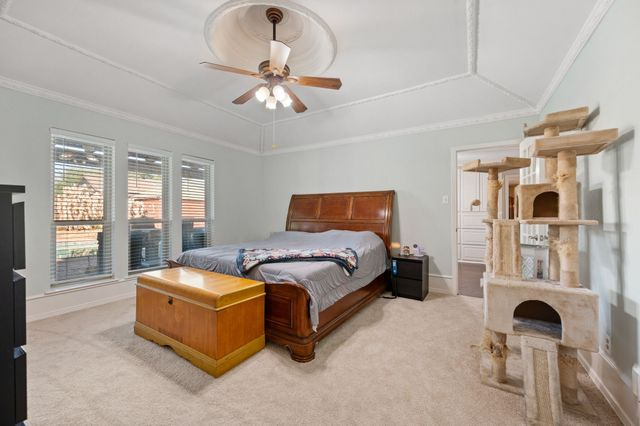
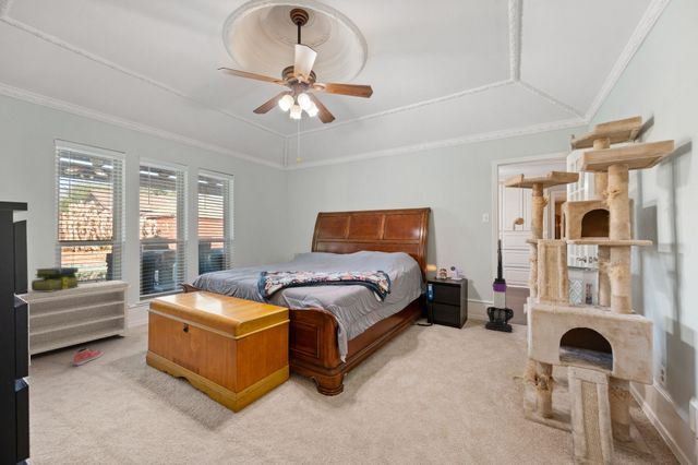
+ shoe (88, 353)
+ bench (68, 317)
+ vacuum cleaner (498, 283)
+ stack of books (56, 277)
